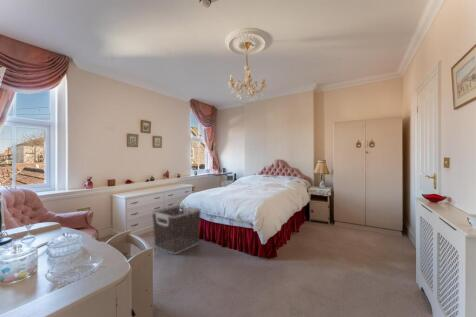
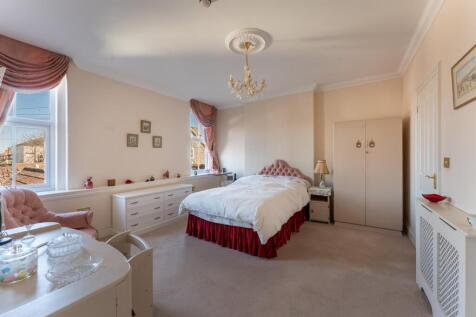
- clothes hamper (177, 227)
